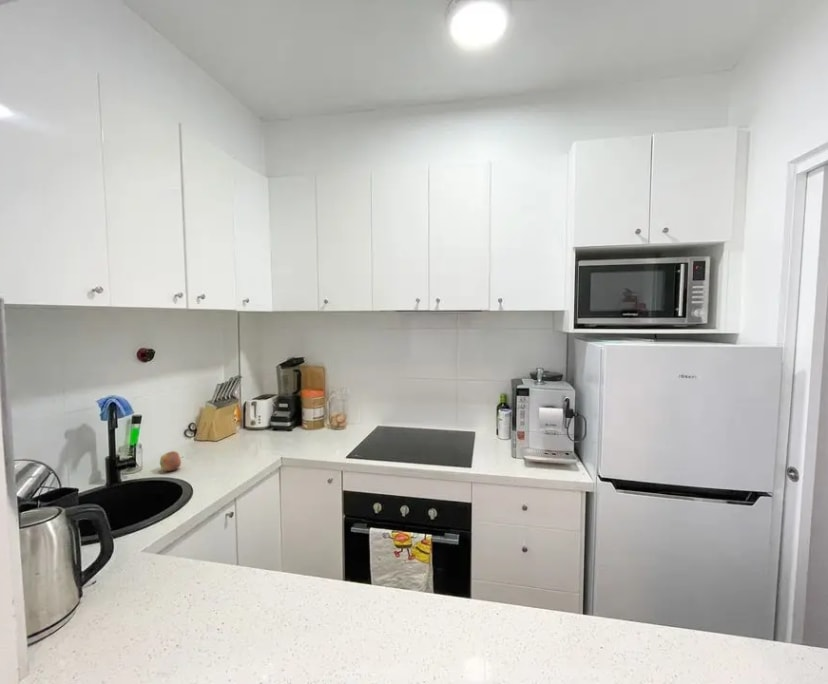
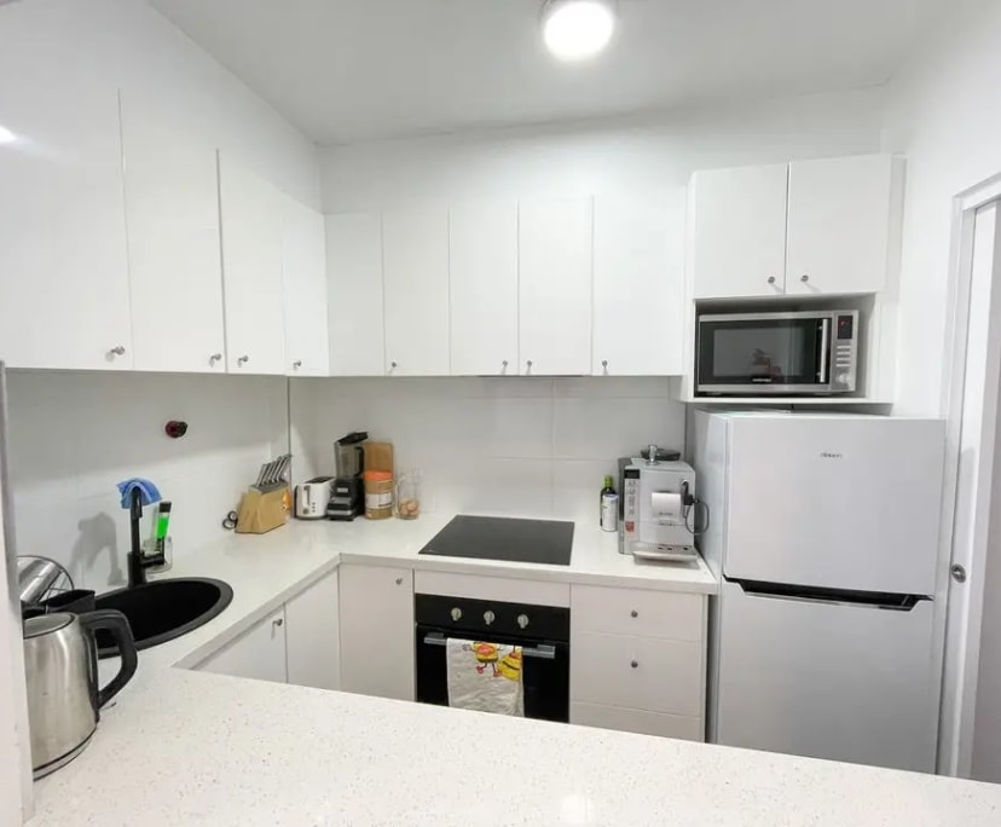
- apple (172, 460)
